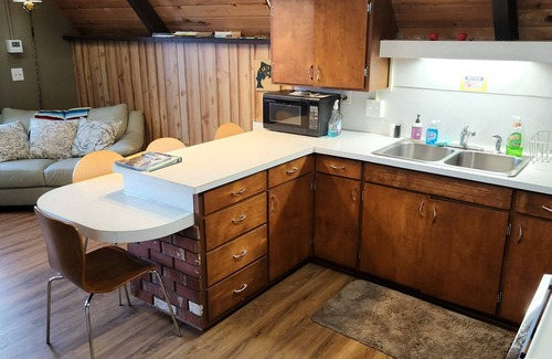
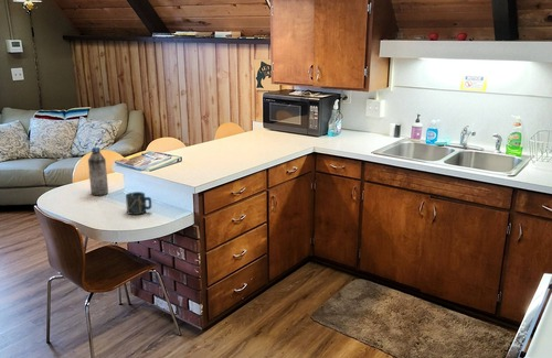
+ cup (138, 203)
+ water bottle (97, 171)
